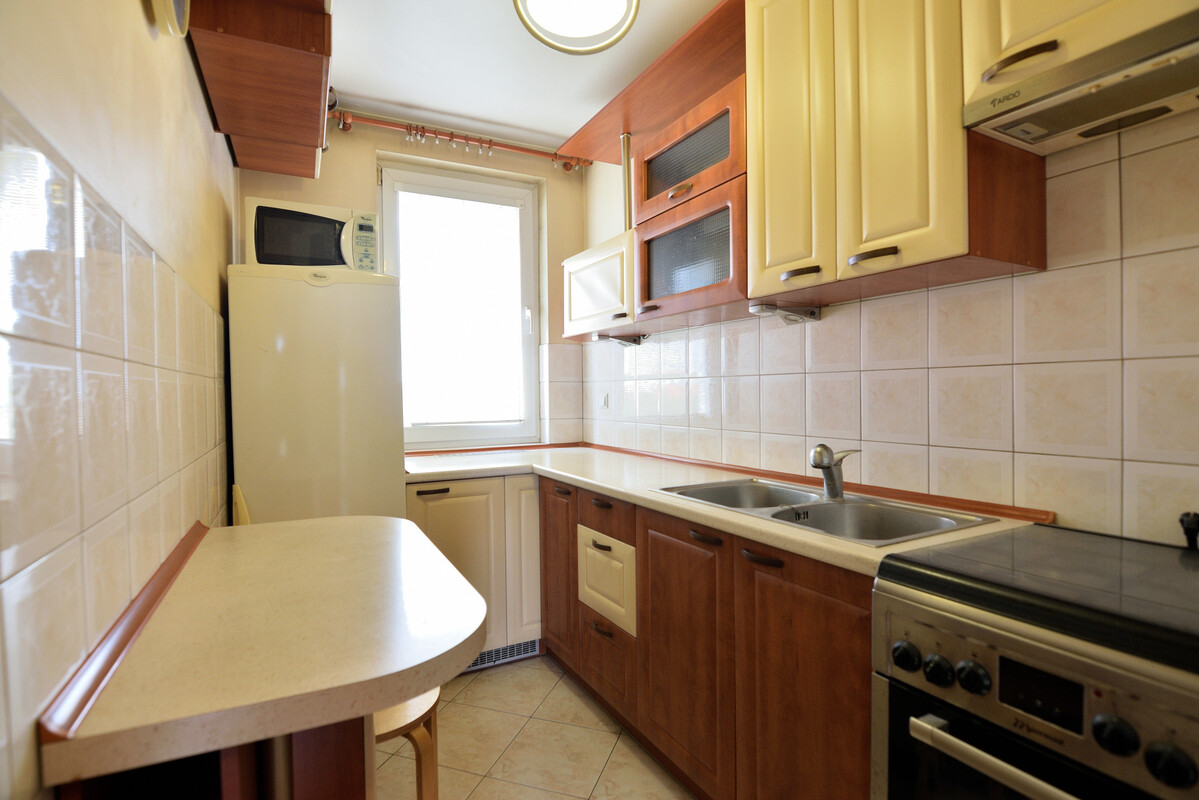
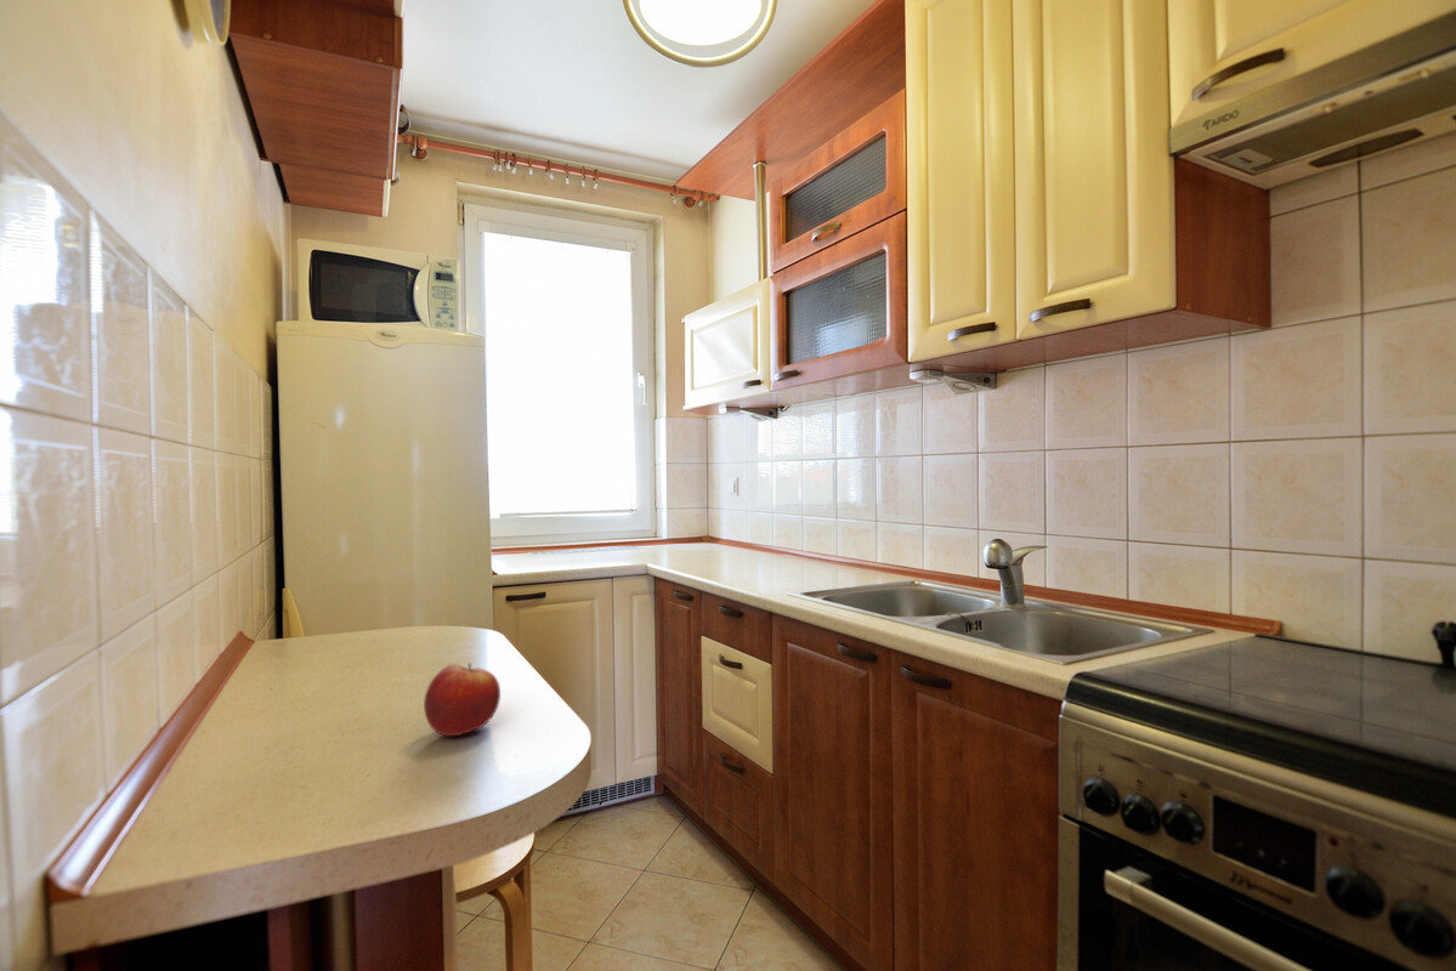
+ fruit (461, 698)
